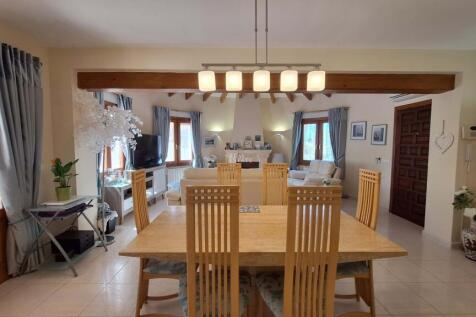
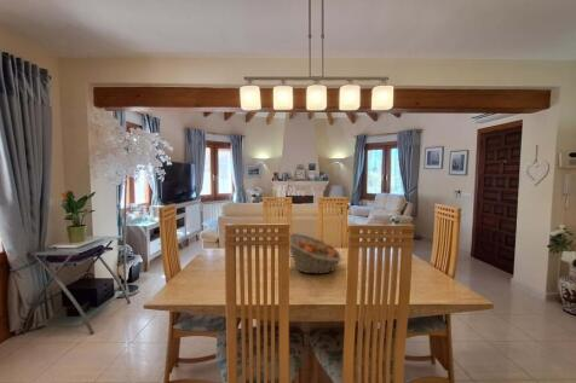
+ fruit basket (312, 251)
